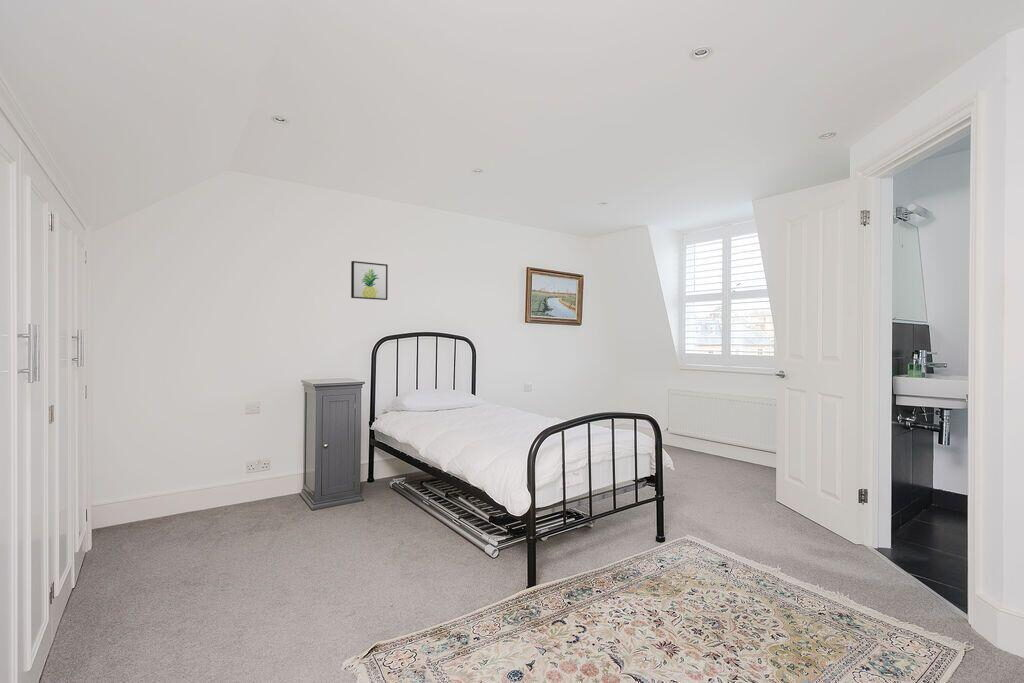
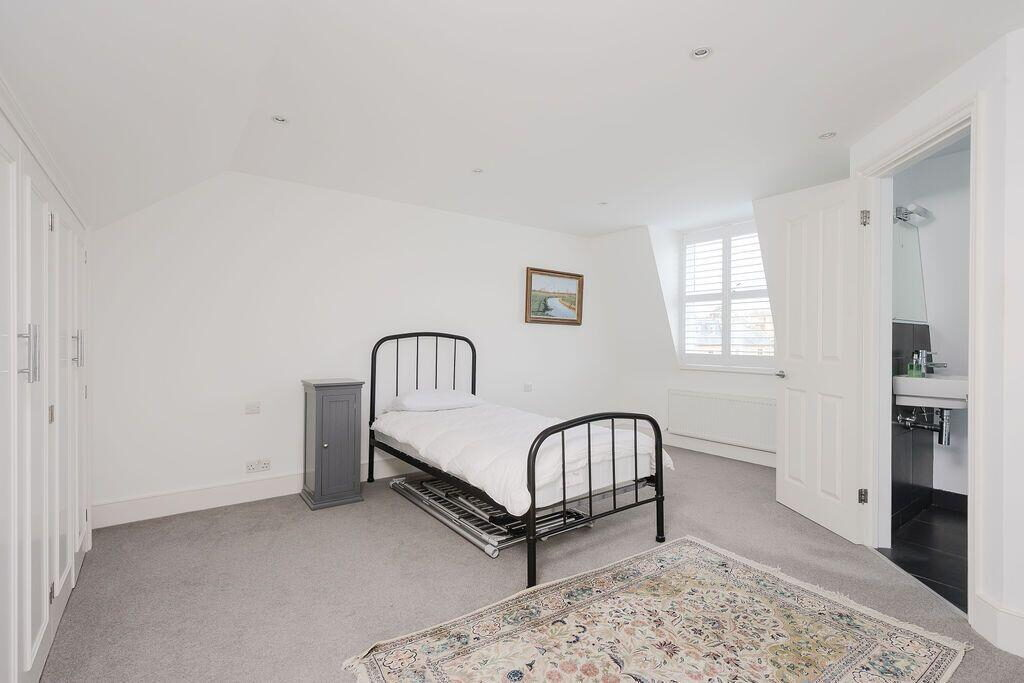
- wall art (369, 280)
